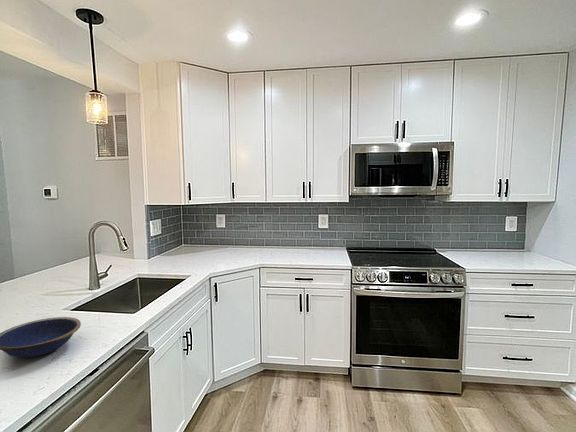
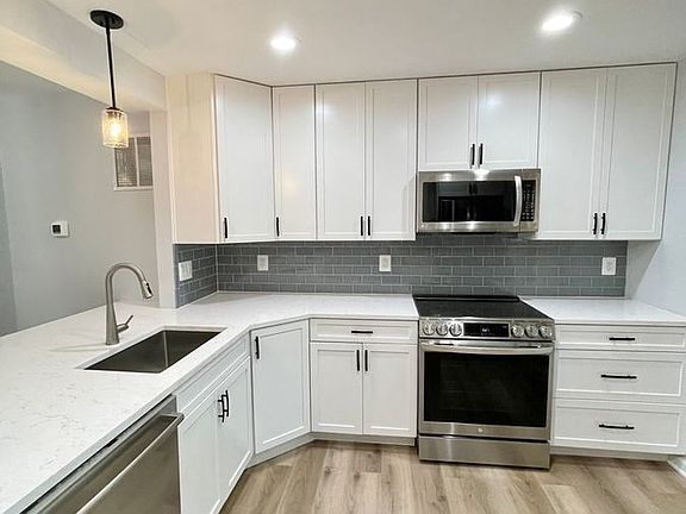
- bowl (39, 340)
